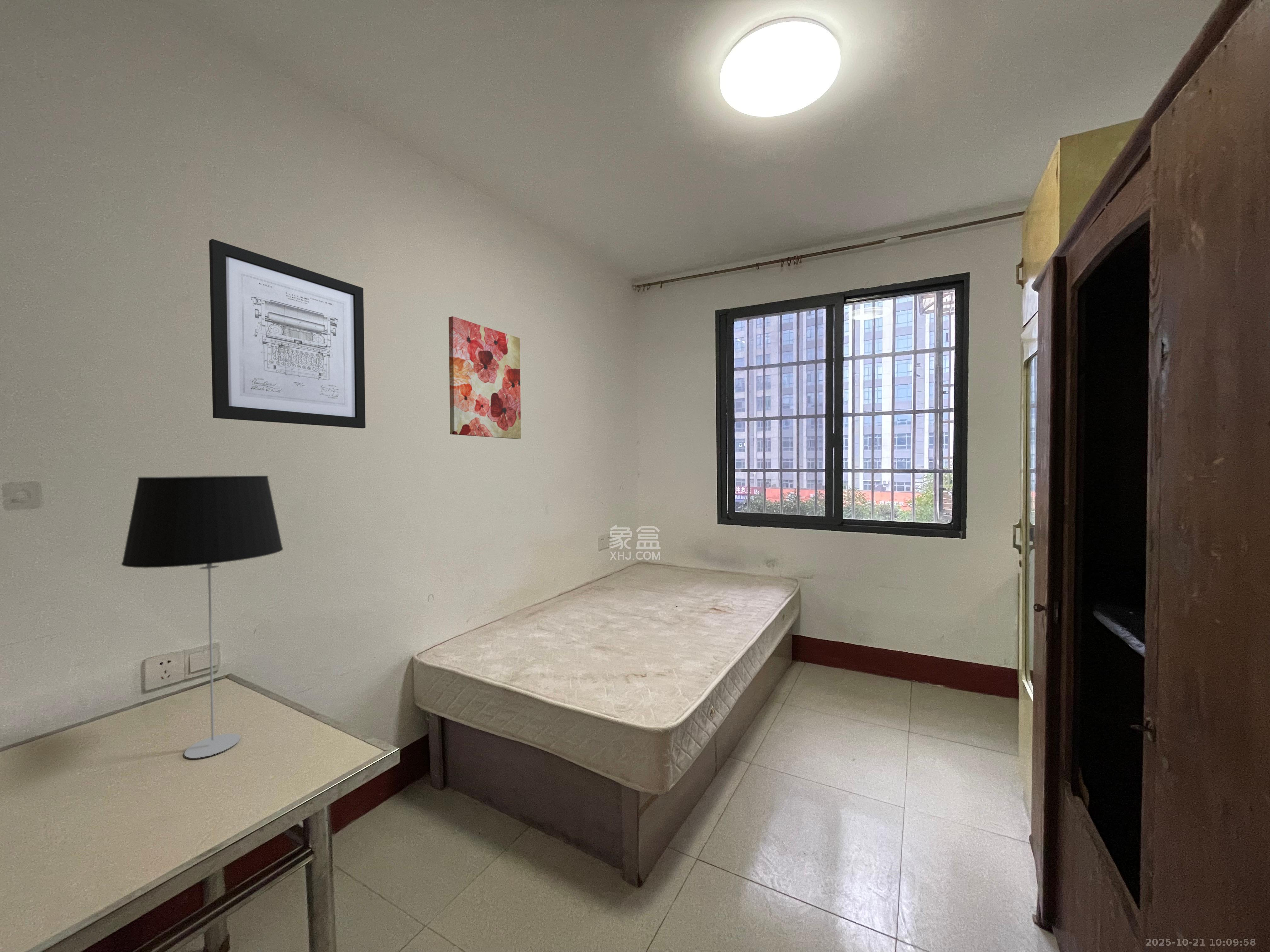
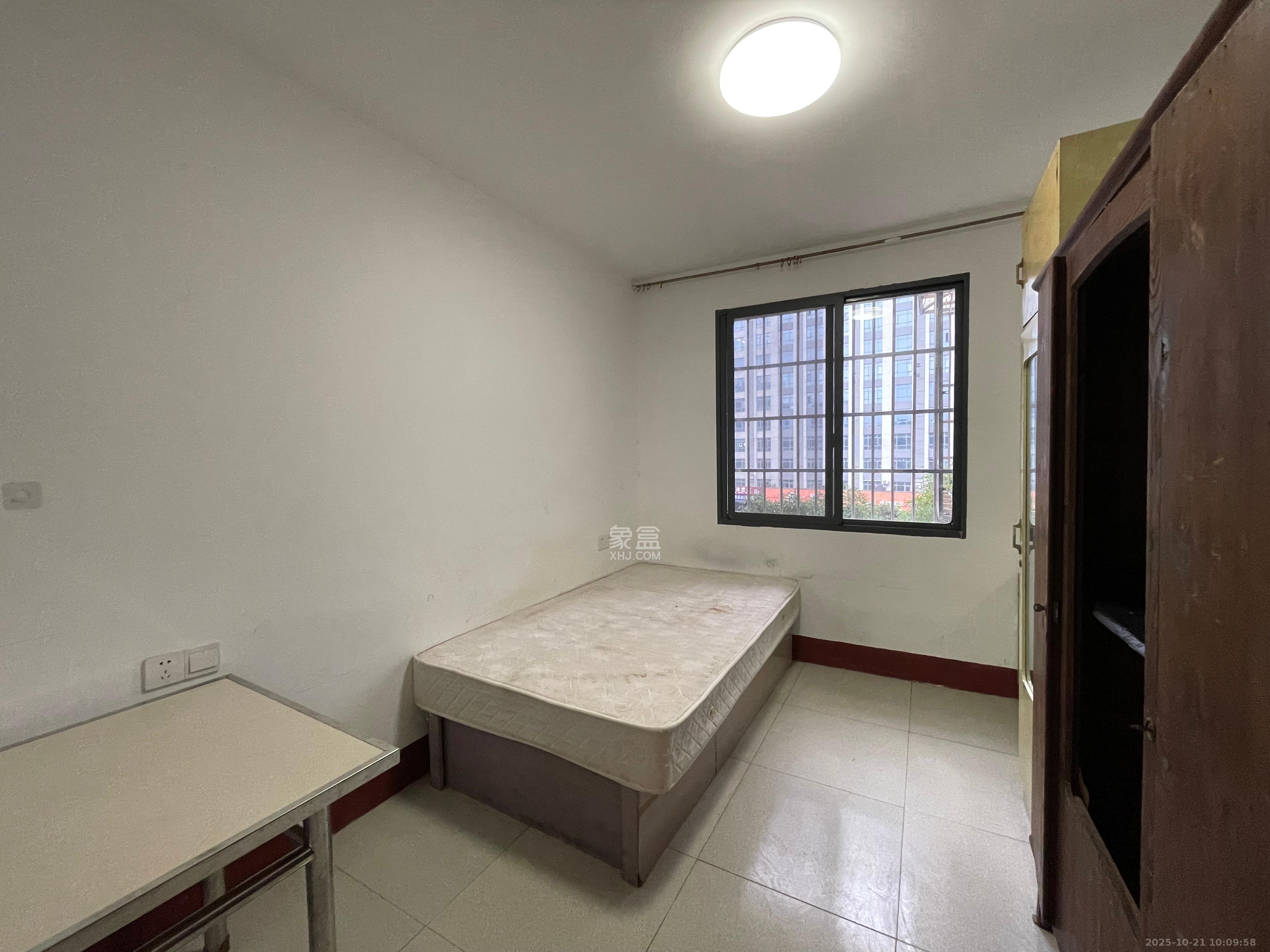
- wall art (487, 382)
- table lamp (210, 612)
- wall art (296, 345)
